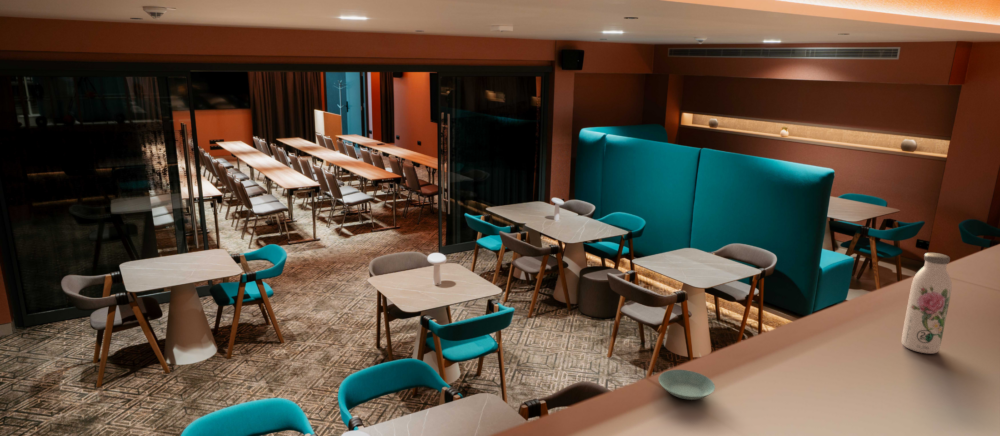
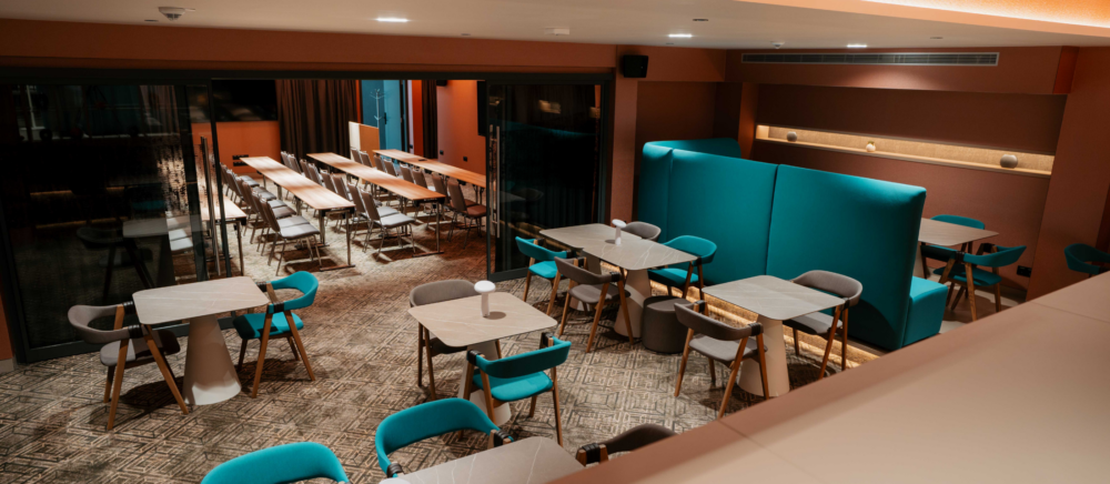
- water bottle (928, 301)
- saucer (685, 386)
